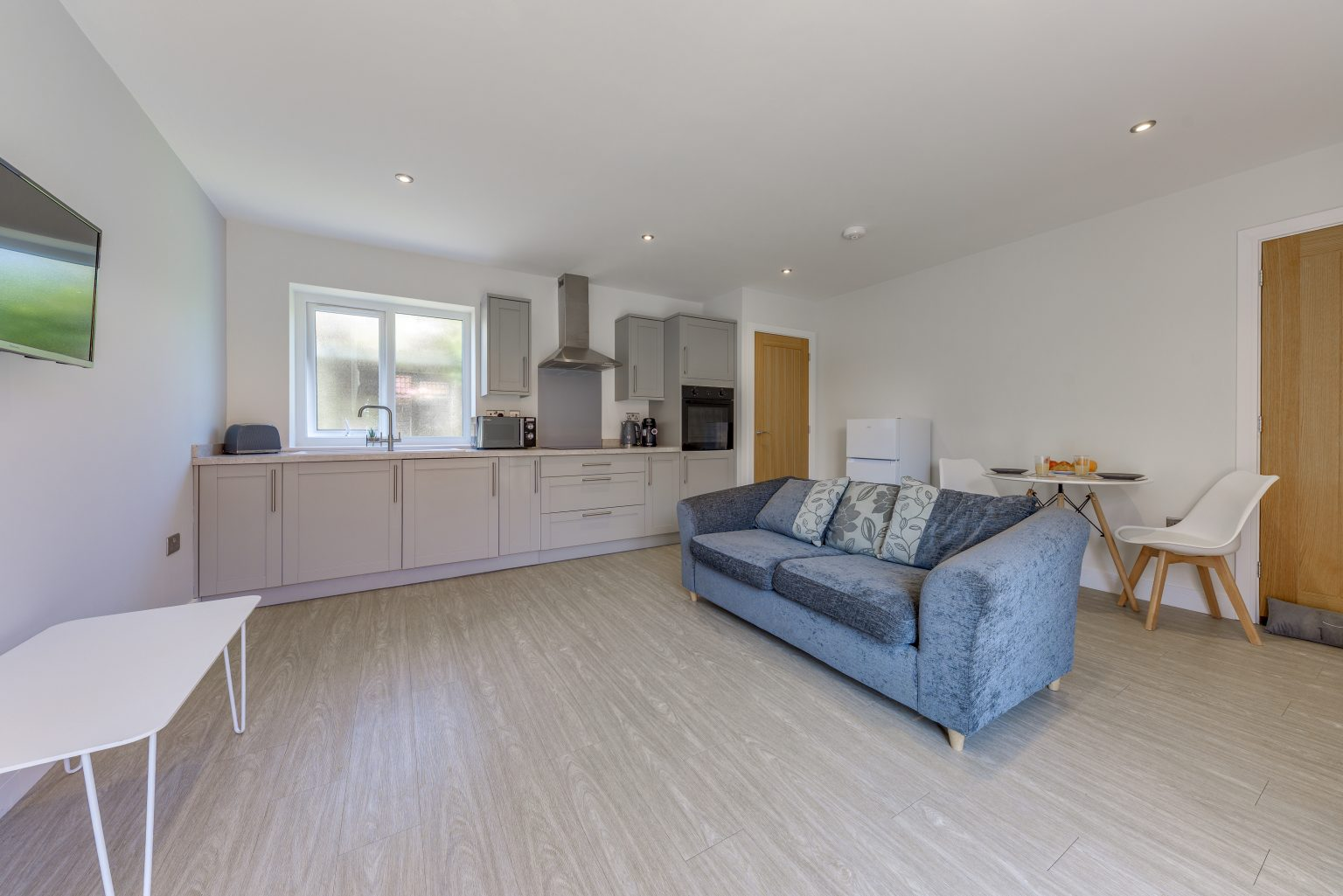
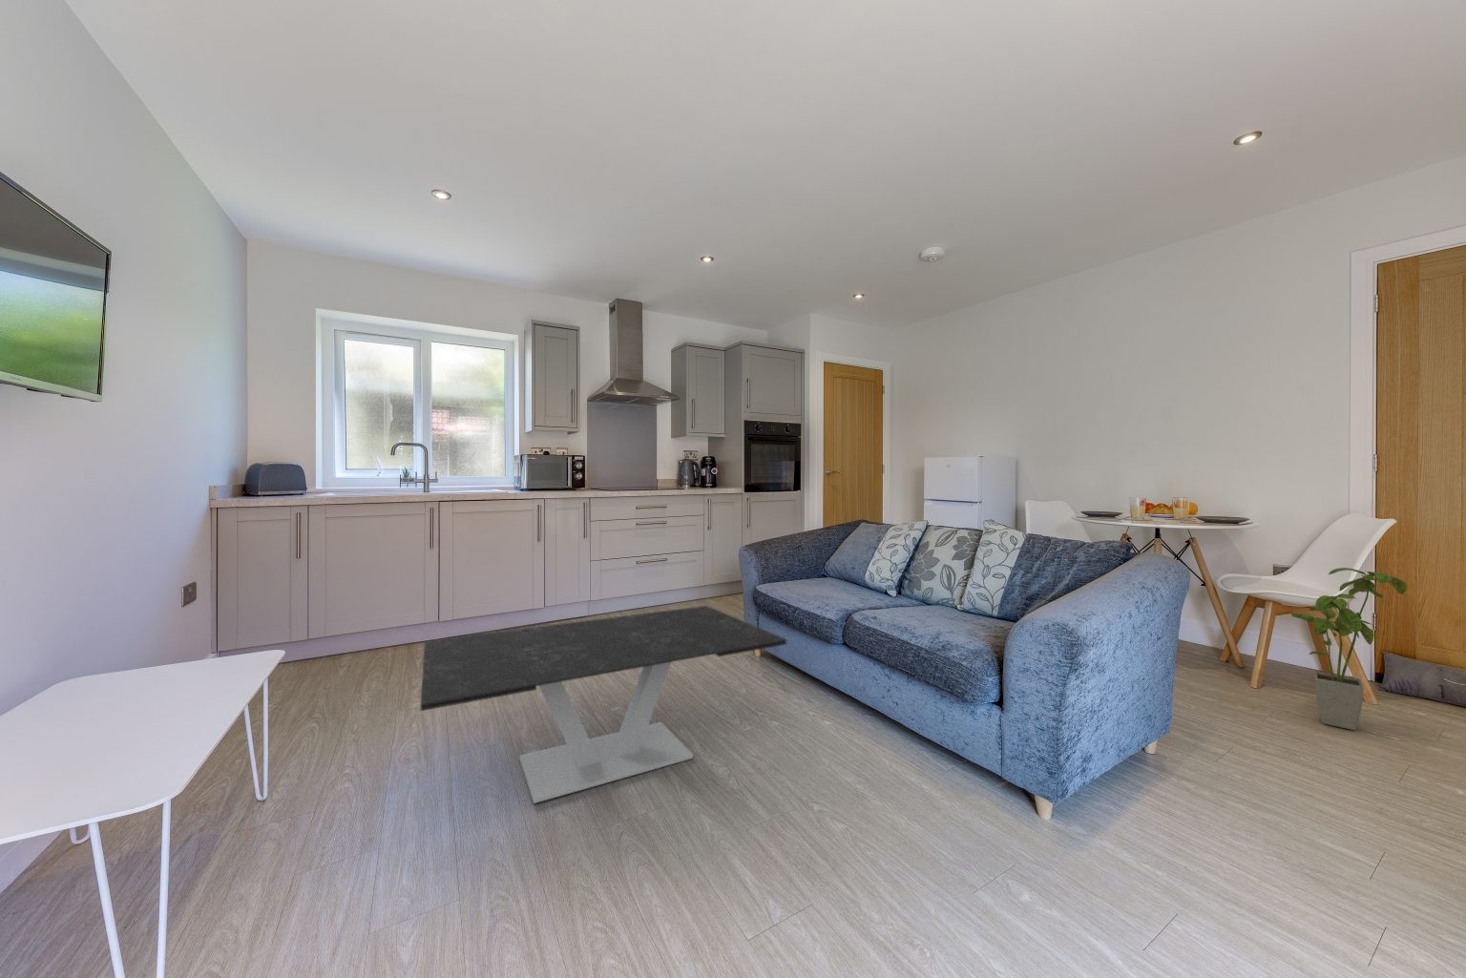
+ coffee table (628, 706)
+ house plant (1350, 646)
